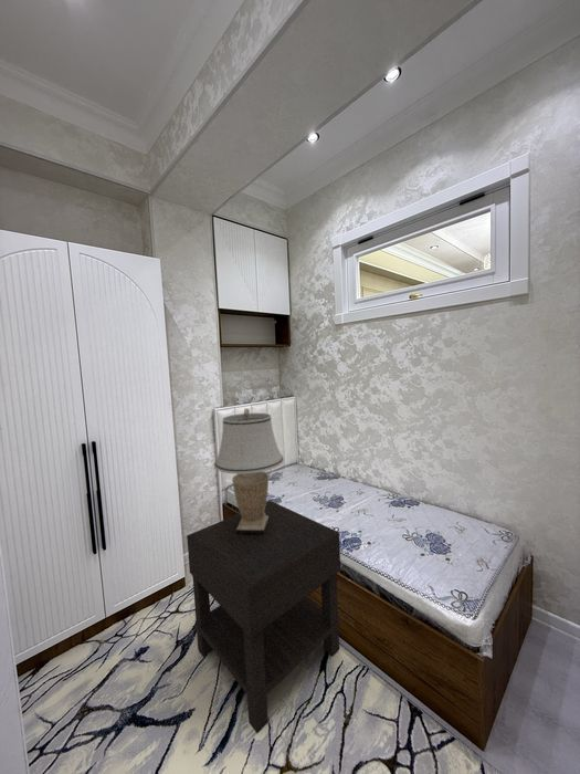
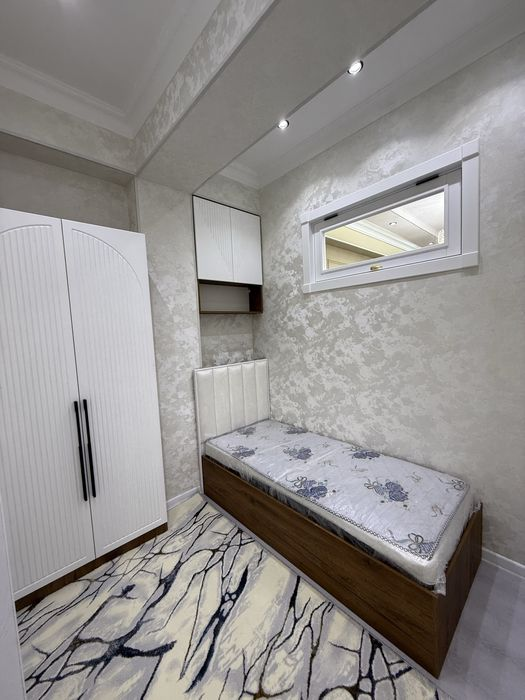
- table lamp (250, 468)
- nightstand (265, 592)
